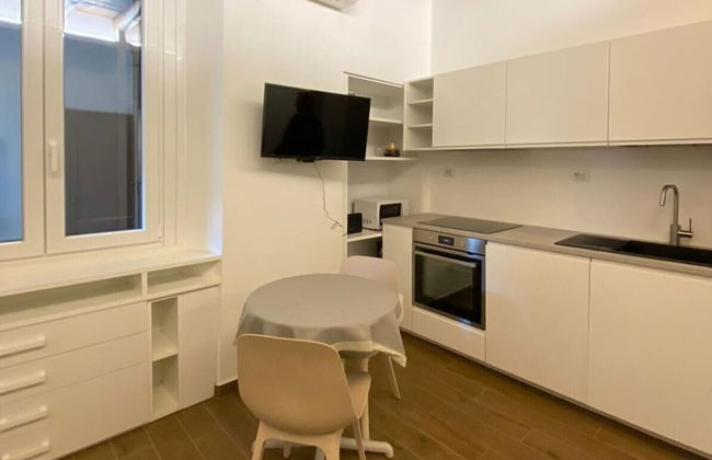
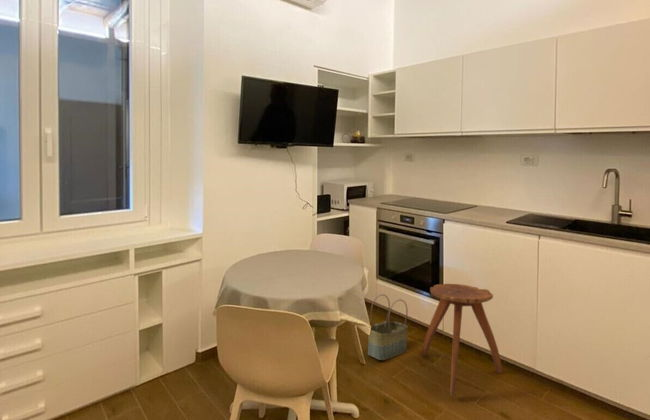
+ stool (453, 333)
+ basket (388, 324)
